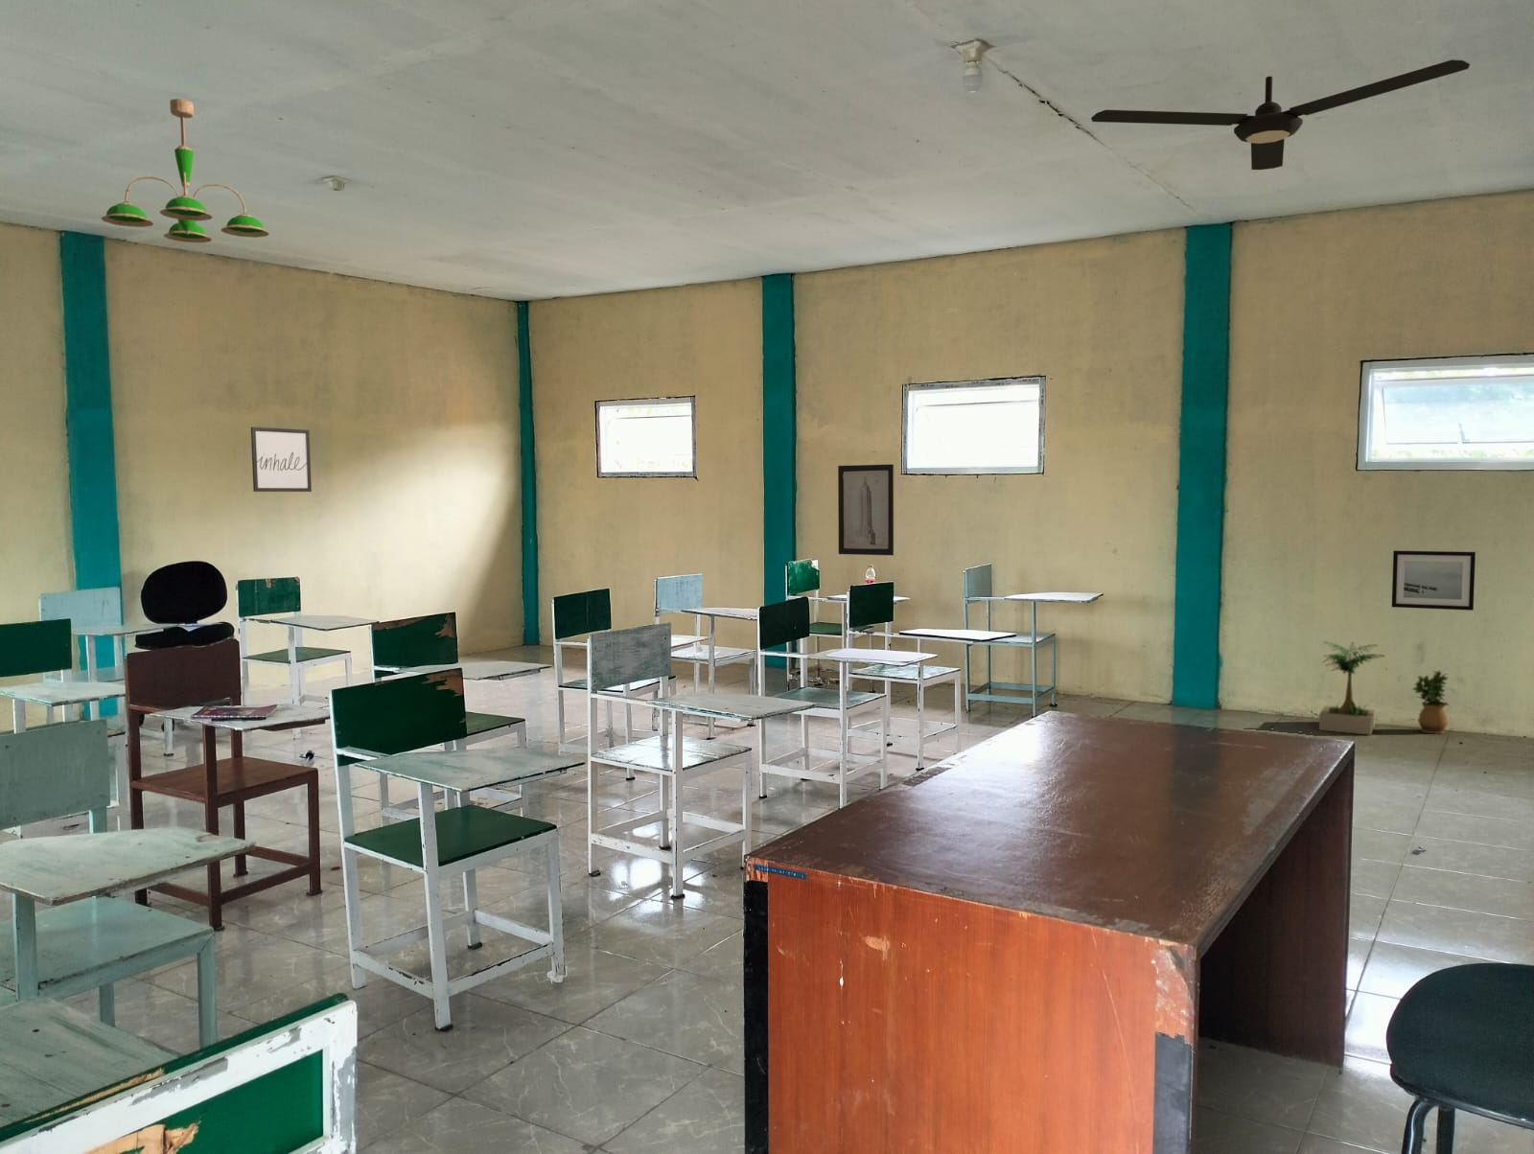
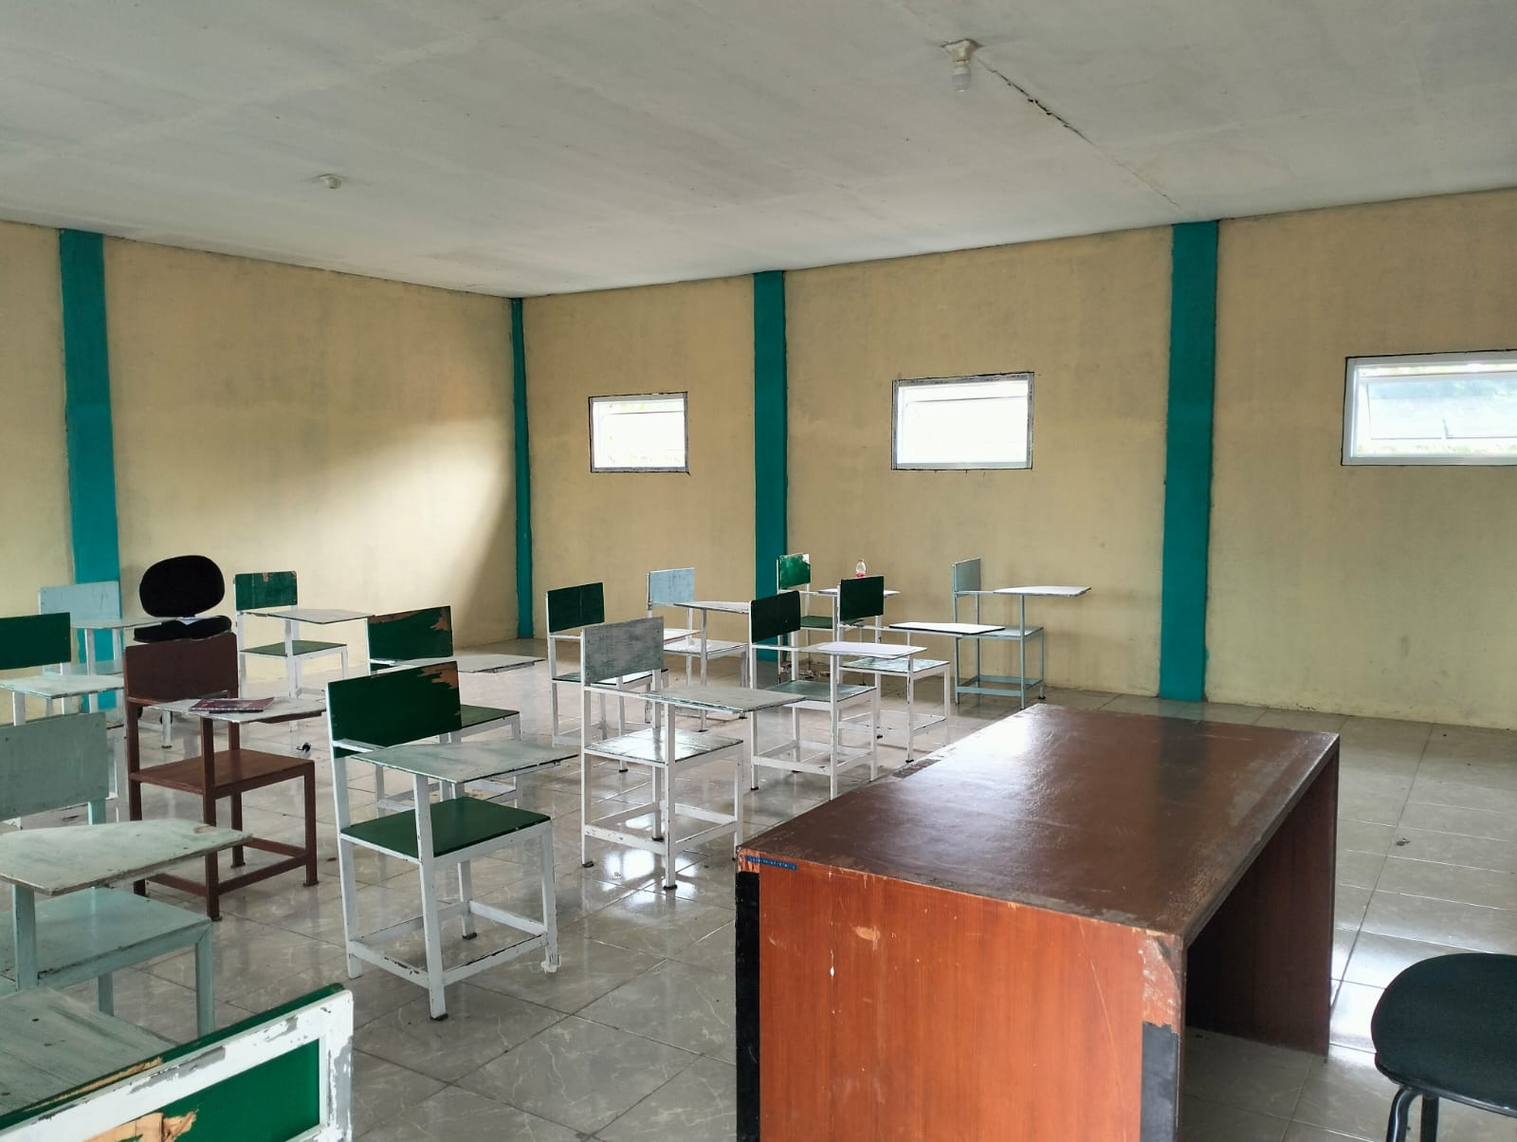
- ceiling light fixture (186, 168)
- wall art (865, 510)
- wall art (1432, 579)
- potted plant (1430, 699)
- potted plant (1351, 685)
- ceiling fan (1267, 120)
- wall art (281, 461)
